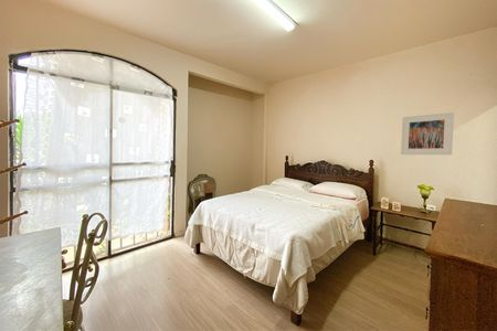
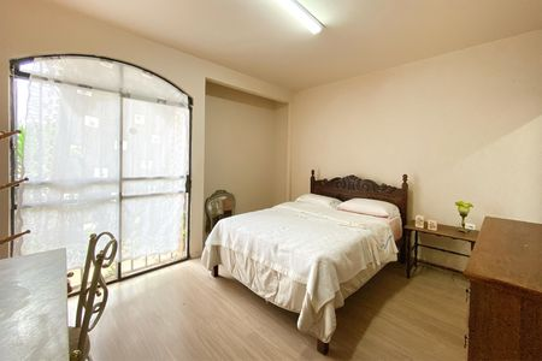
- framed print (425, 135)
